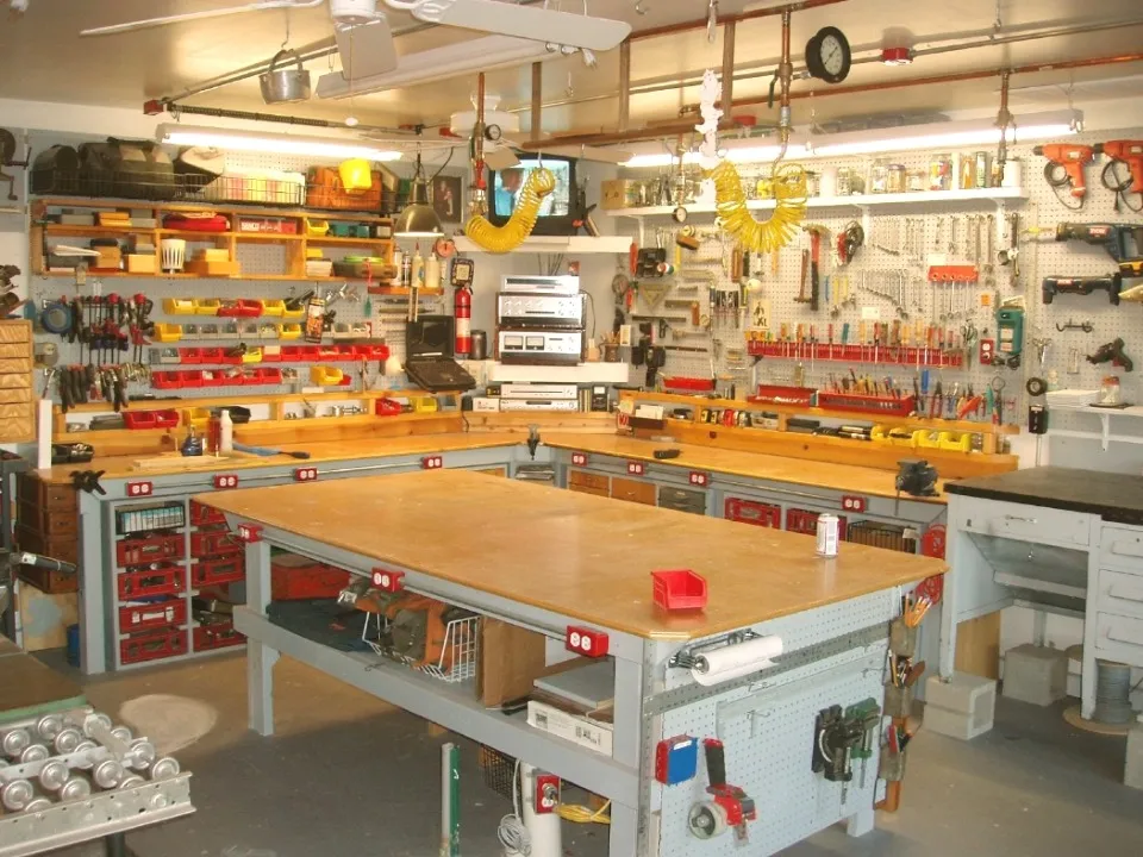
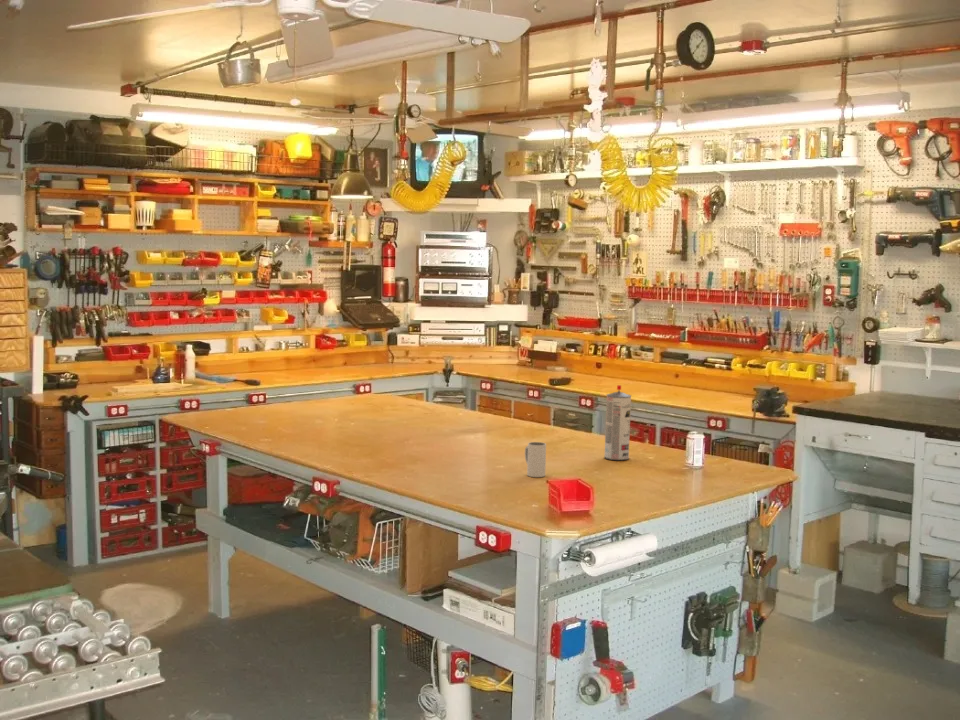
+ mug (533, 458)
+ spray can (617, 421)
